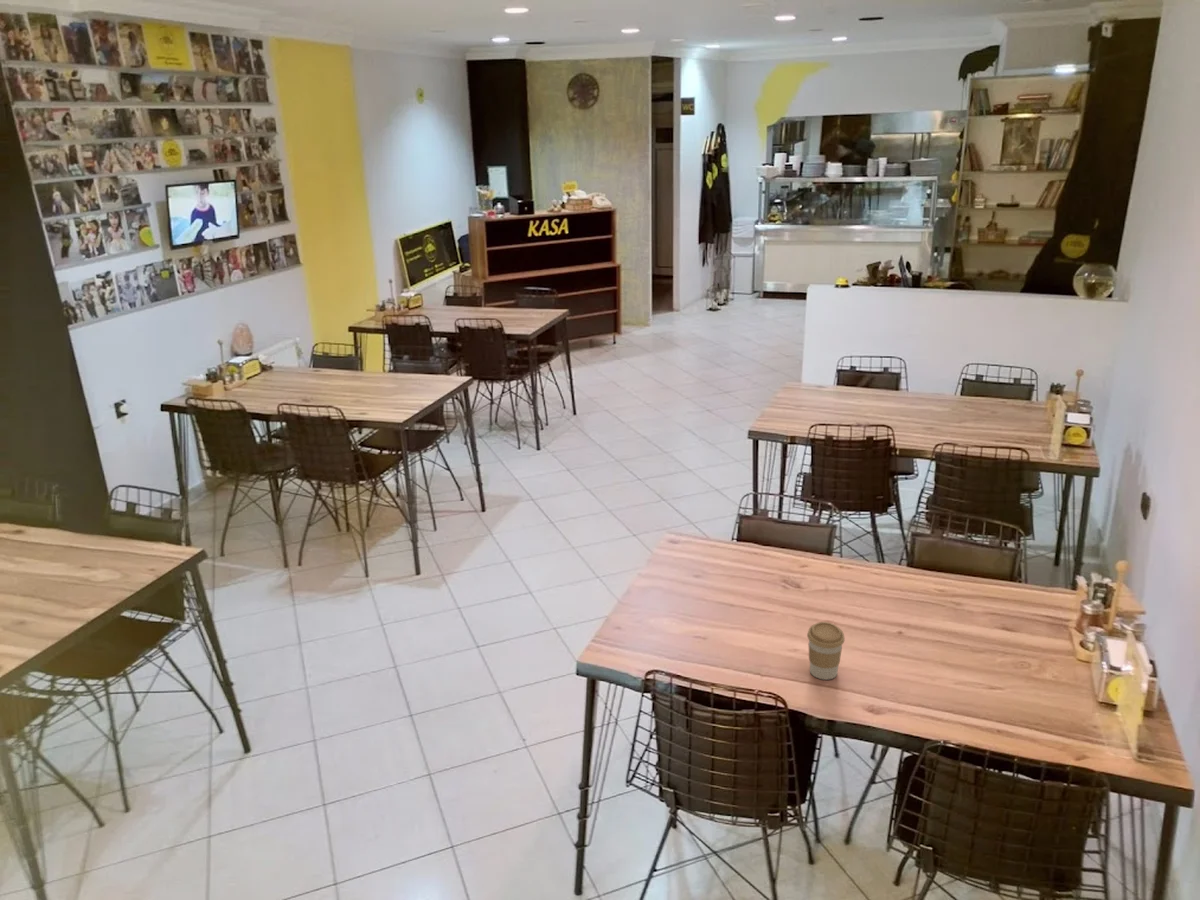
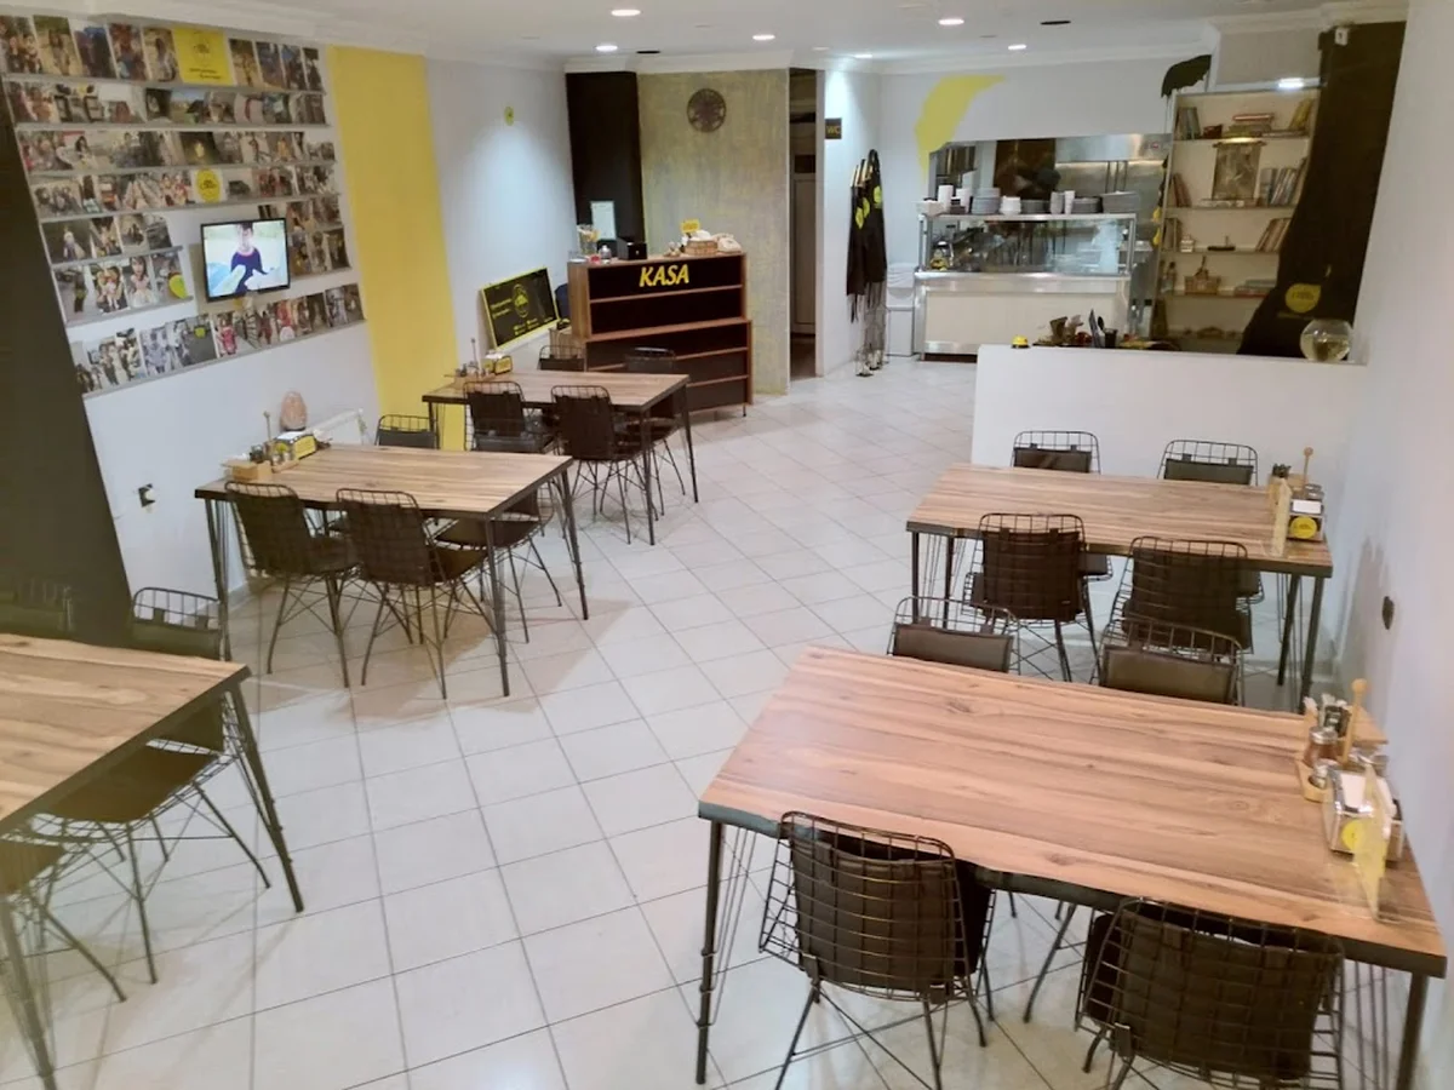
- coffee cup (824, 650)
